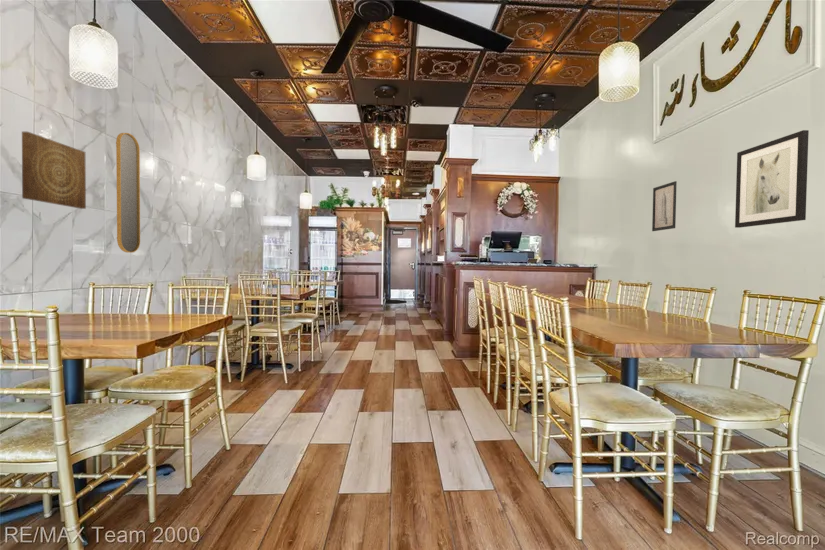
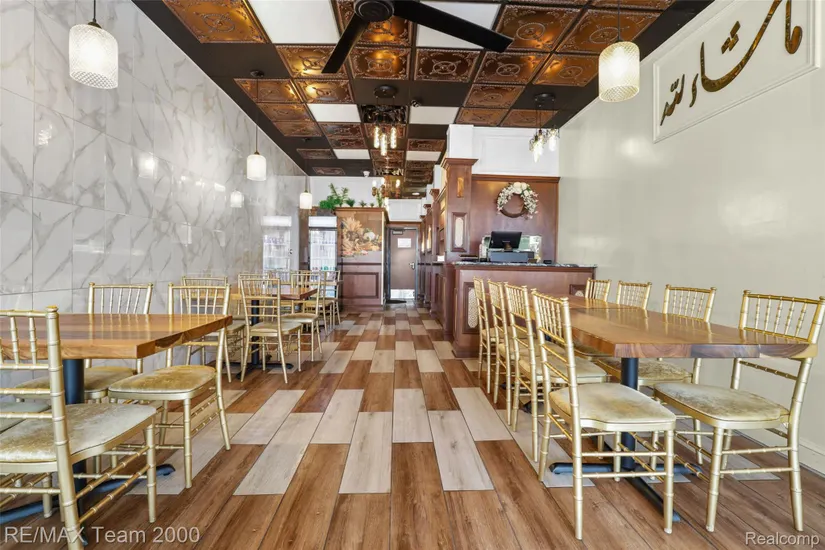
- wall art (663, 207)
- wall art (768, 183)
- home mirror (128, 193)
- wall art (56, 173)
